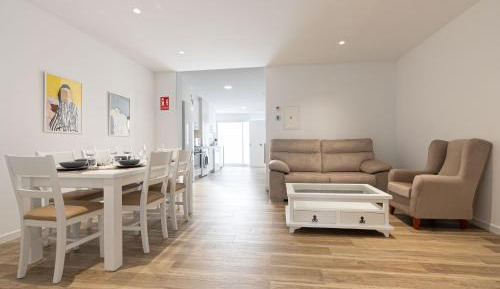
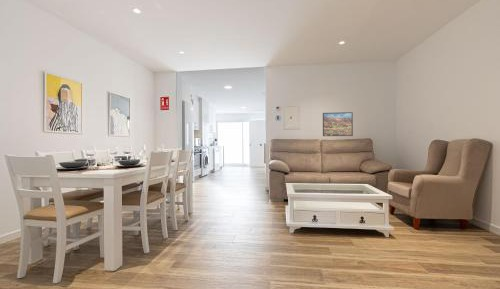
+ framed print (337, 124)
